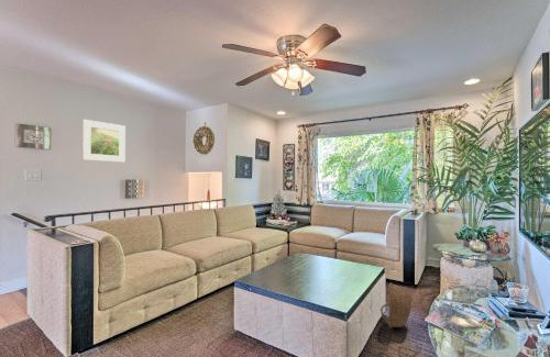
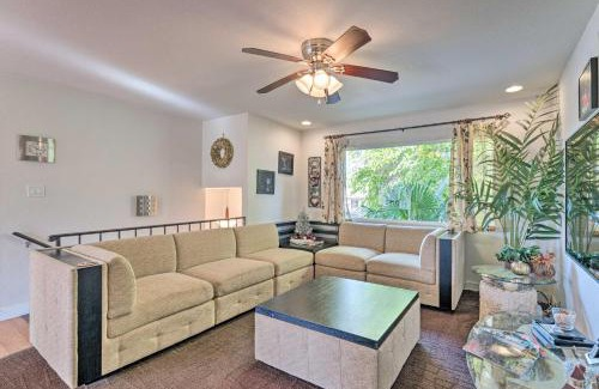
- woven basket (396, 305)
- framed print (105, 142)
